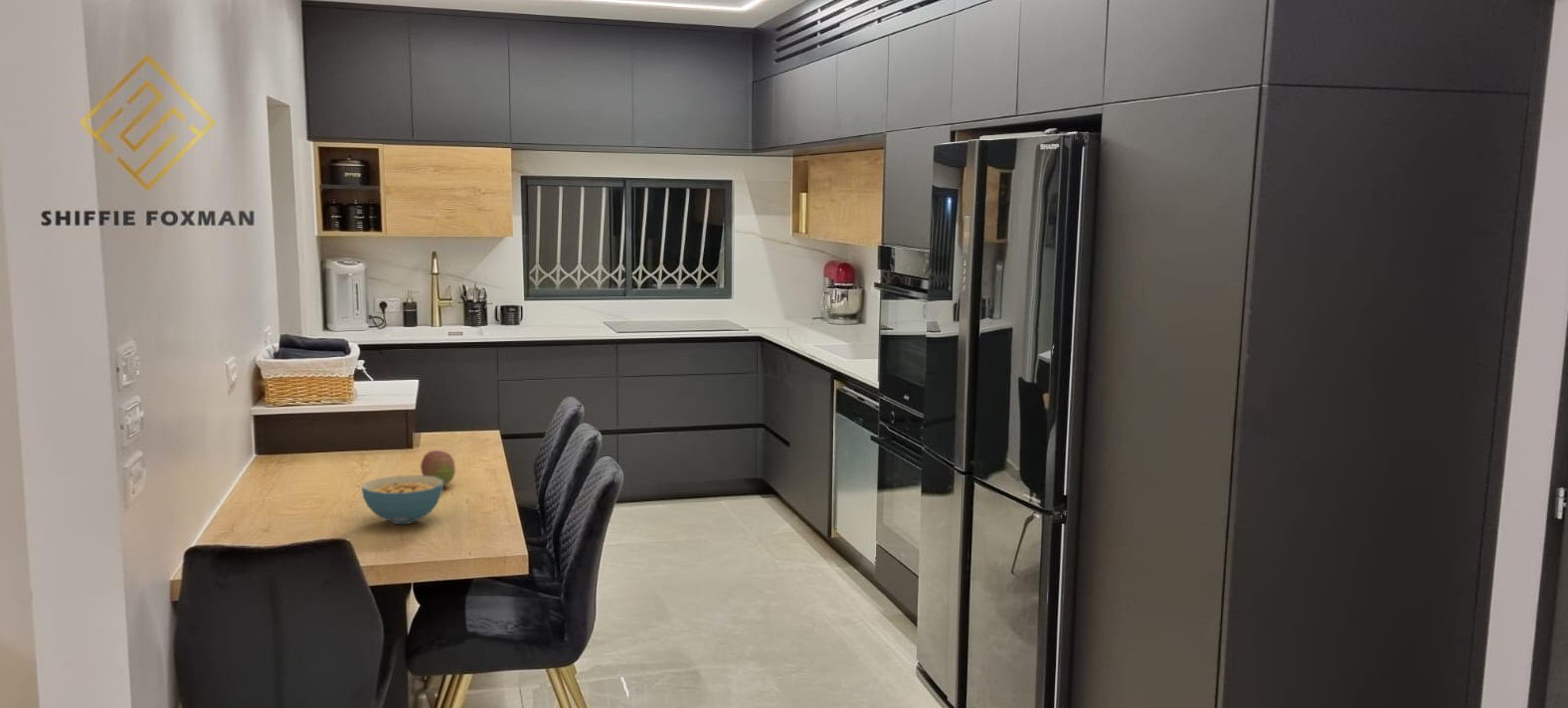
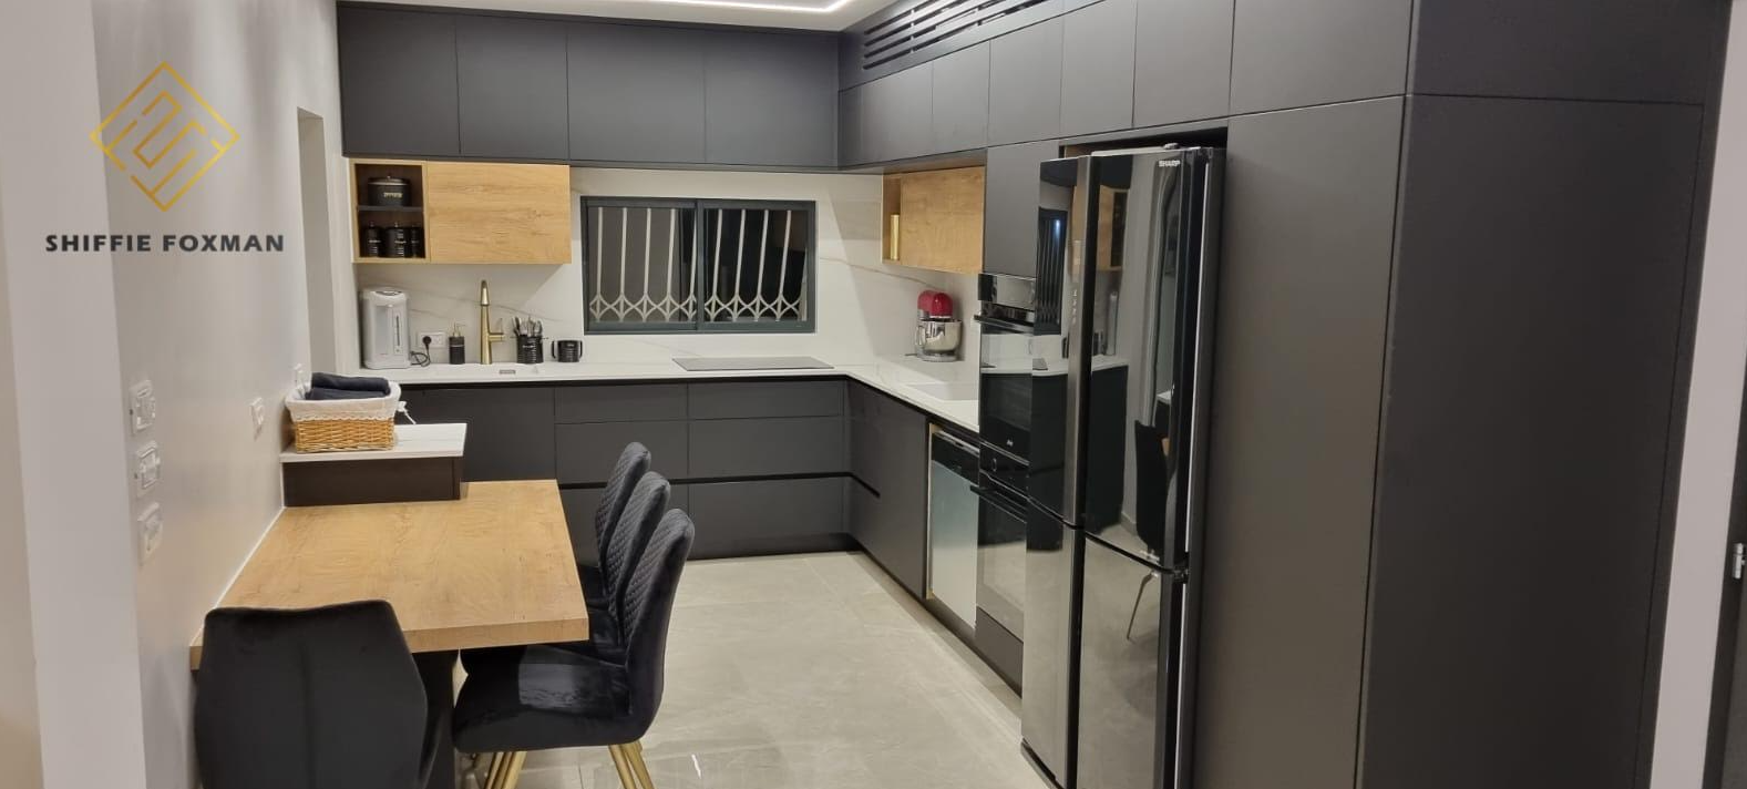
- cereal bowl (404, 502)
- fruit (438, 468)
